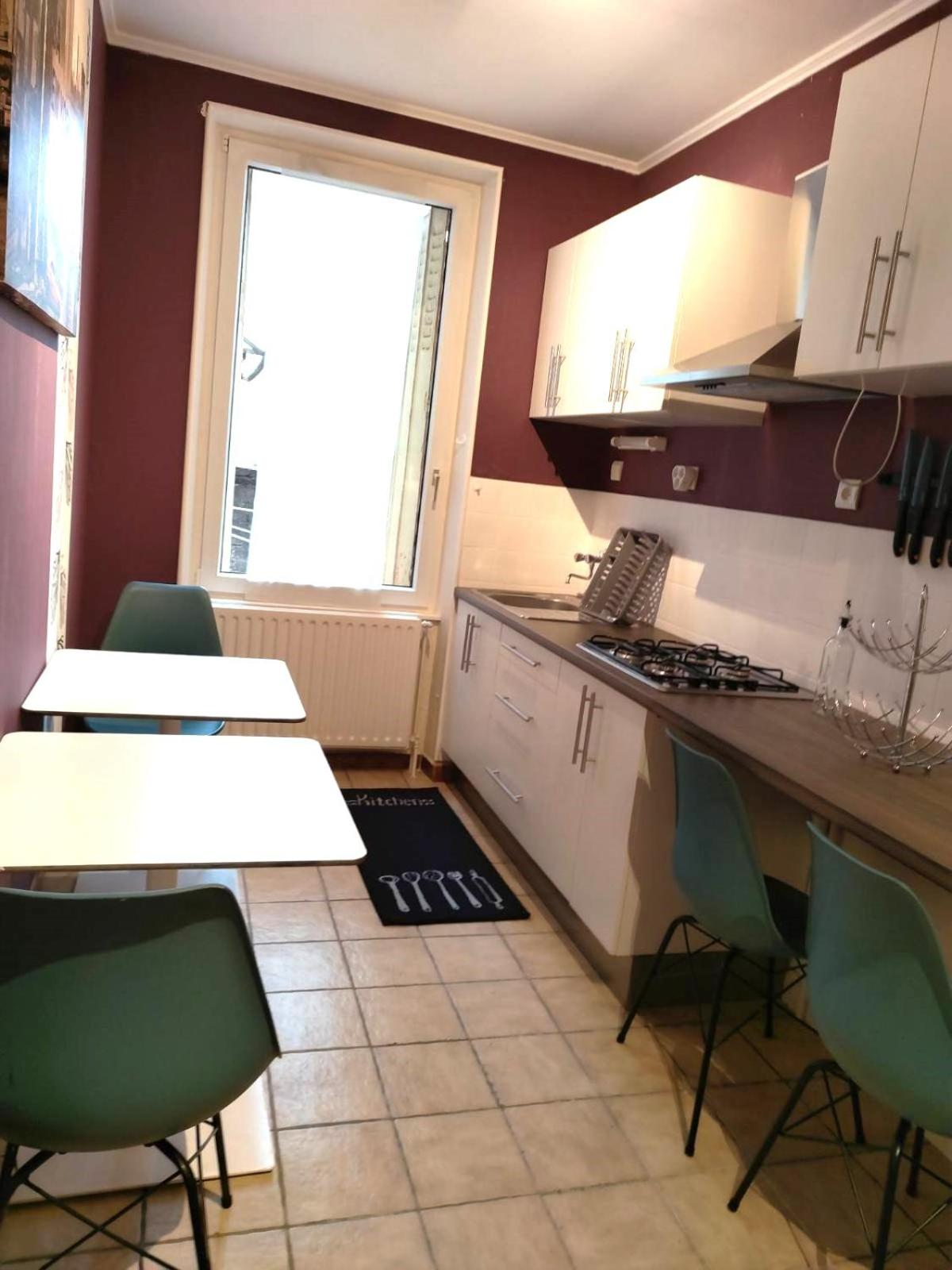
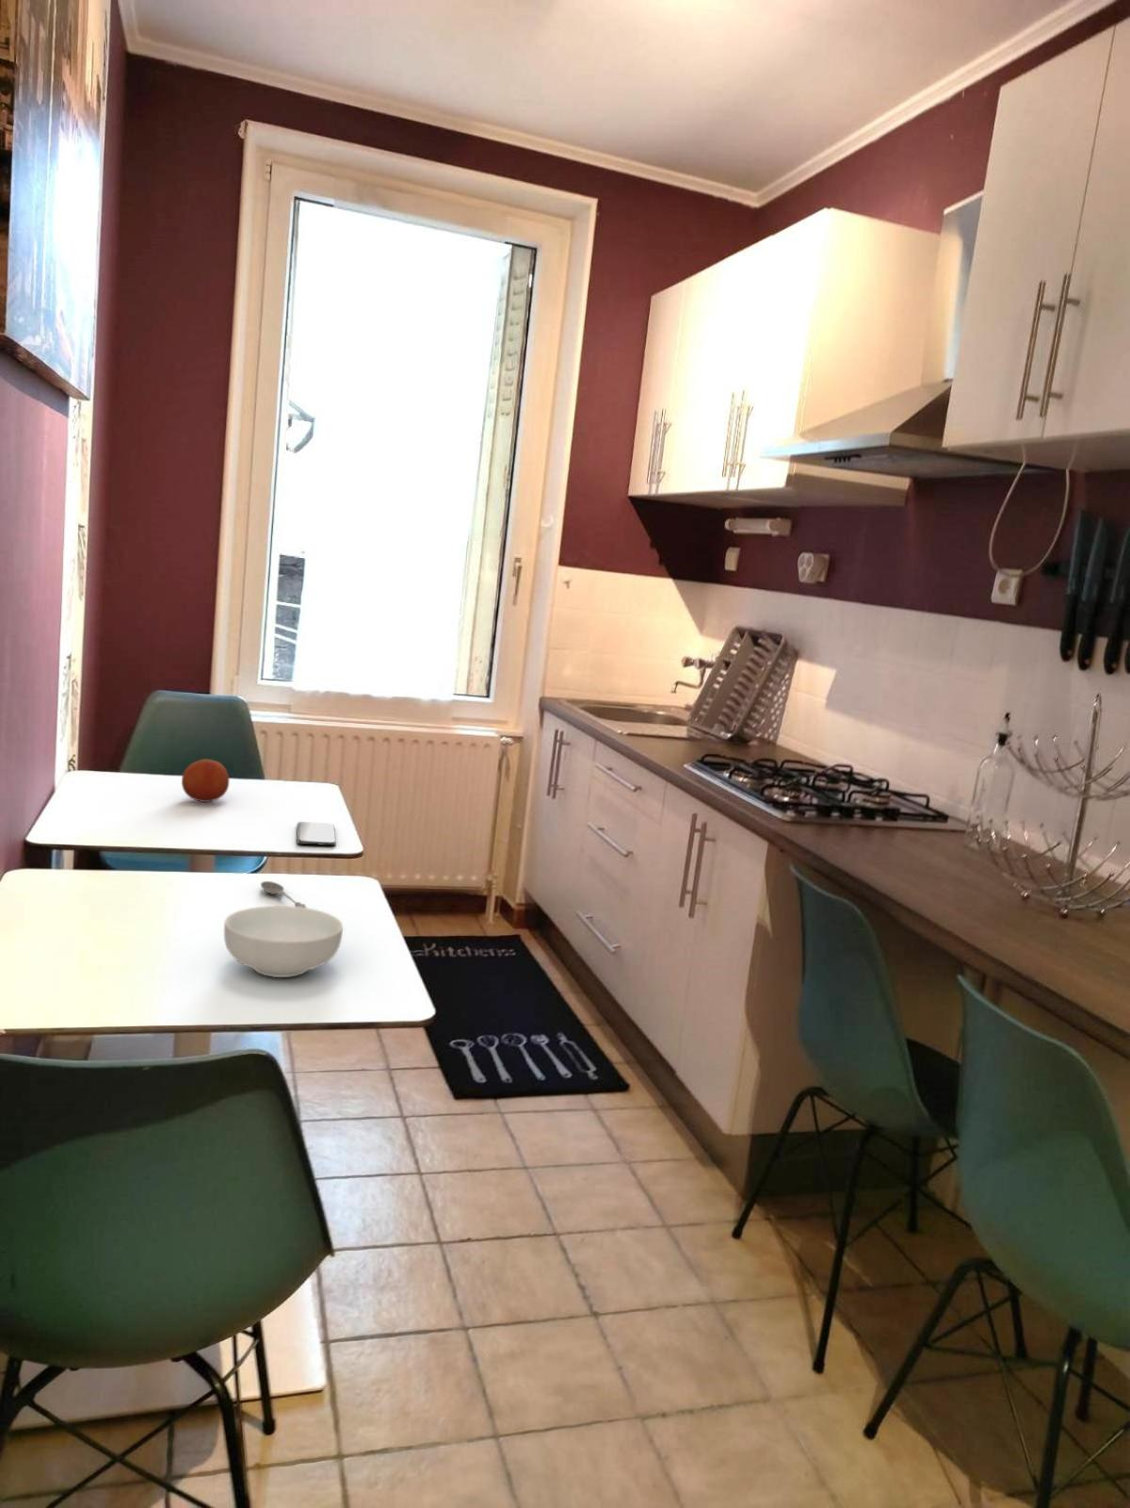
+ smartphone (316, 834)
+ cereal bowl (282, 944)
+ soupspoon (288, 898)
+ fruit (207, 779)
